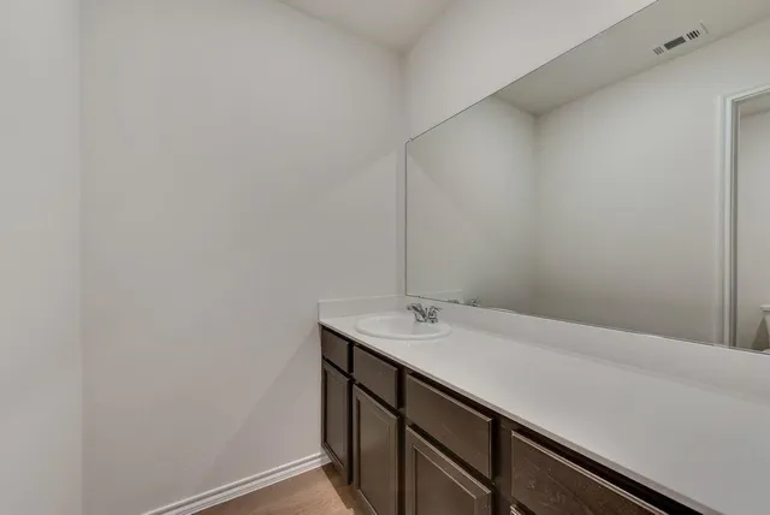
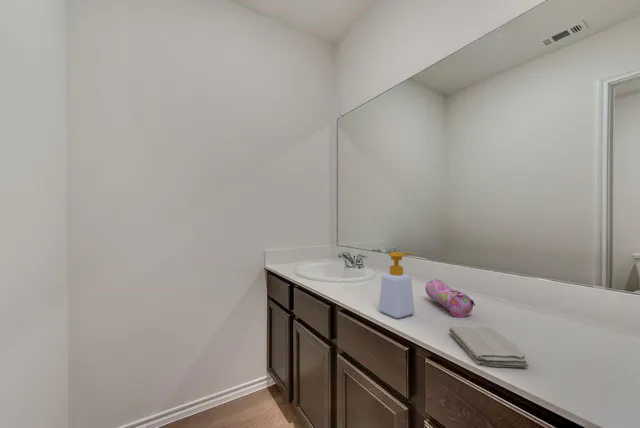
+ washcloth (484, 343)
+ pencil case (447, 296)
+ soap bottle (400, 281)
